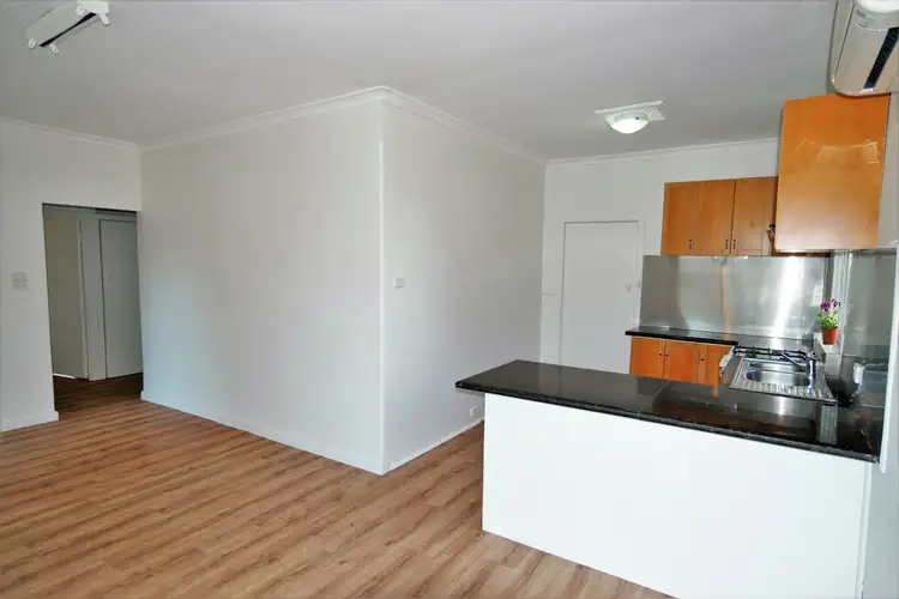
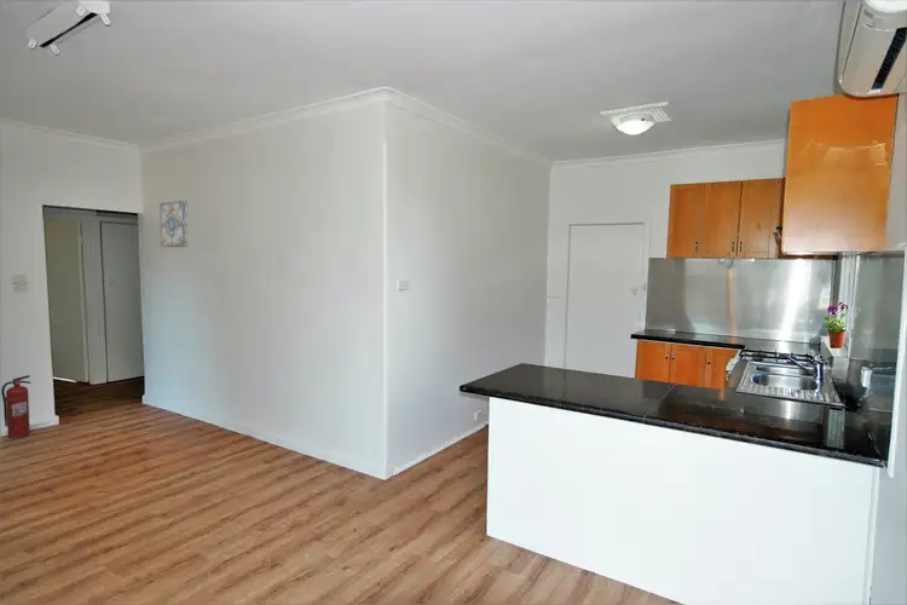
+ wall art (173, 224)
+ fire extinguisher (17, 405)
